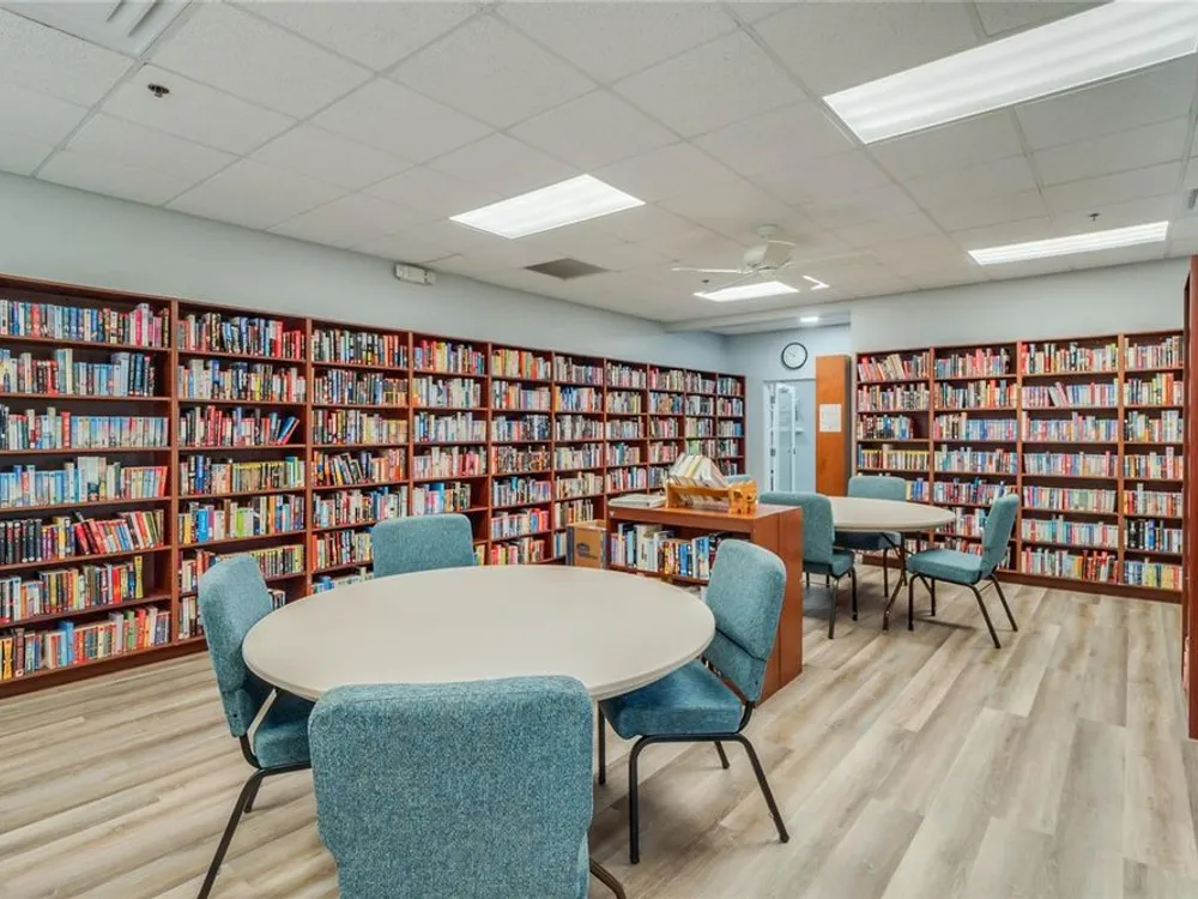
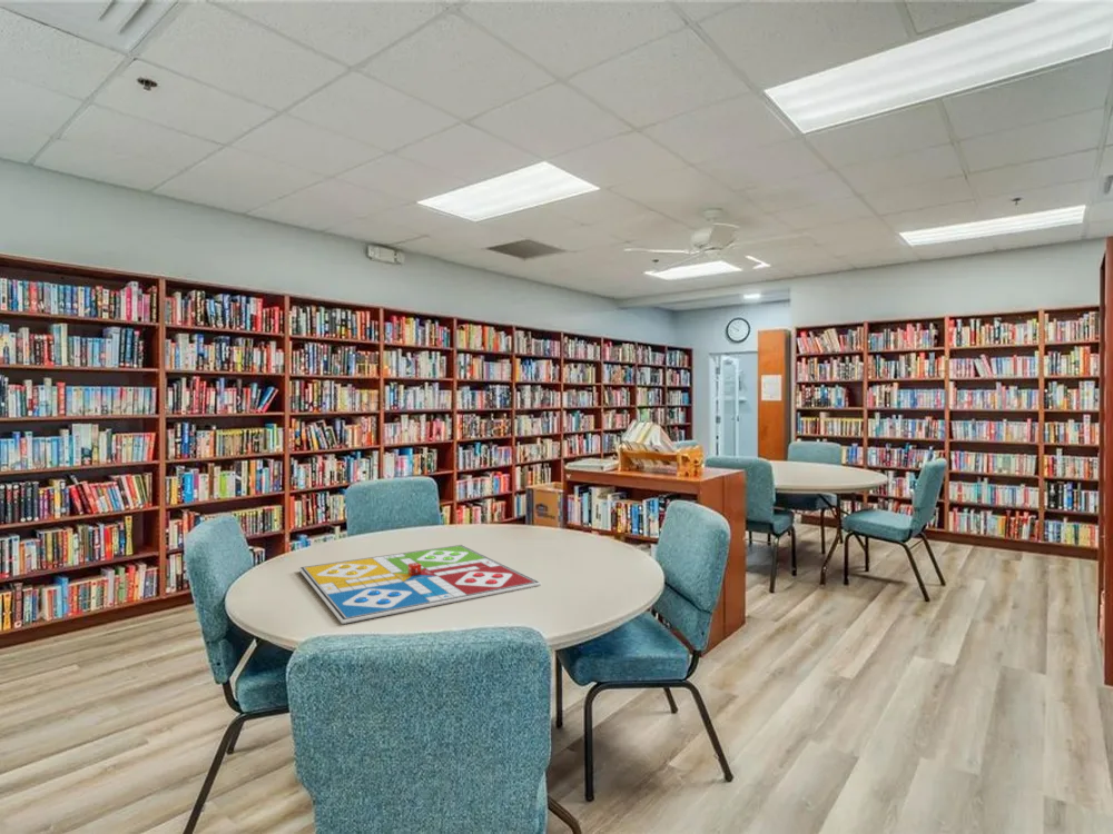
+ gameboard (414, 570)
